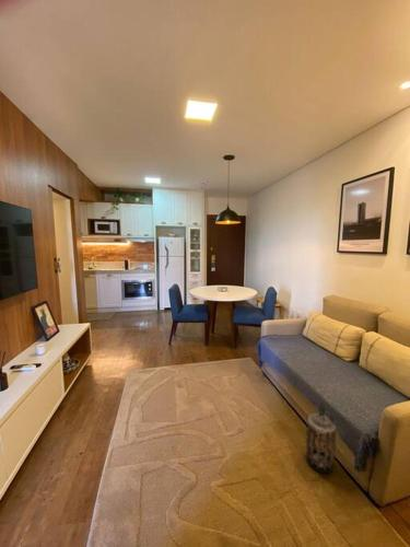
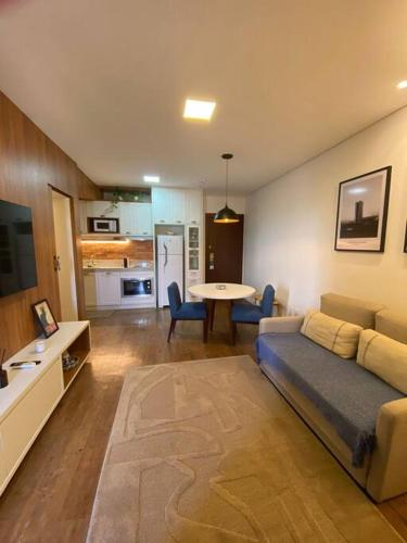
- lantern (320, 433)
